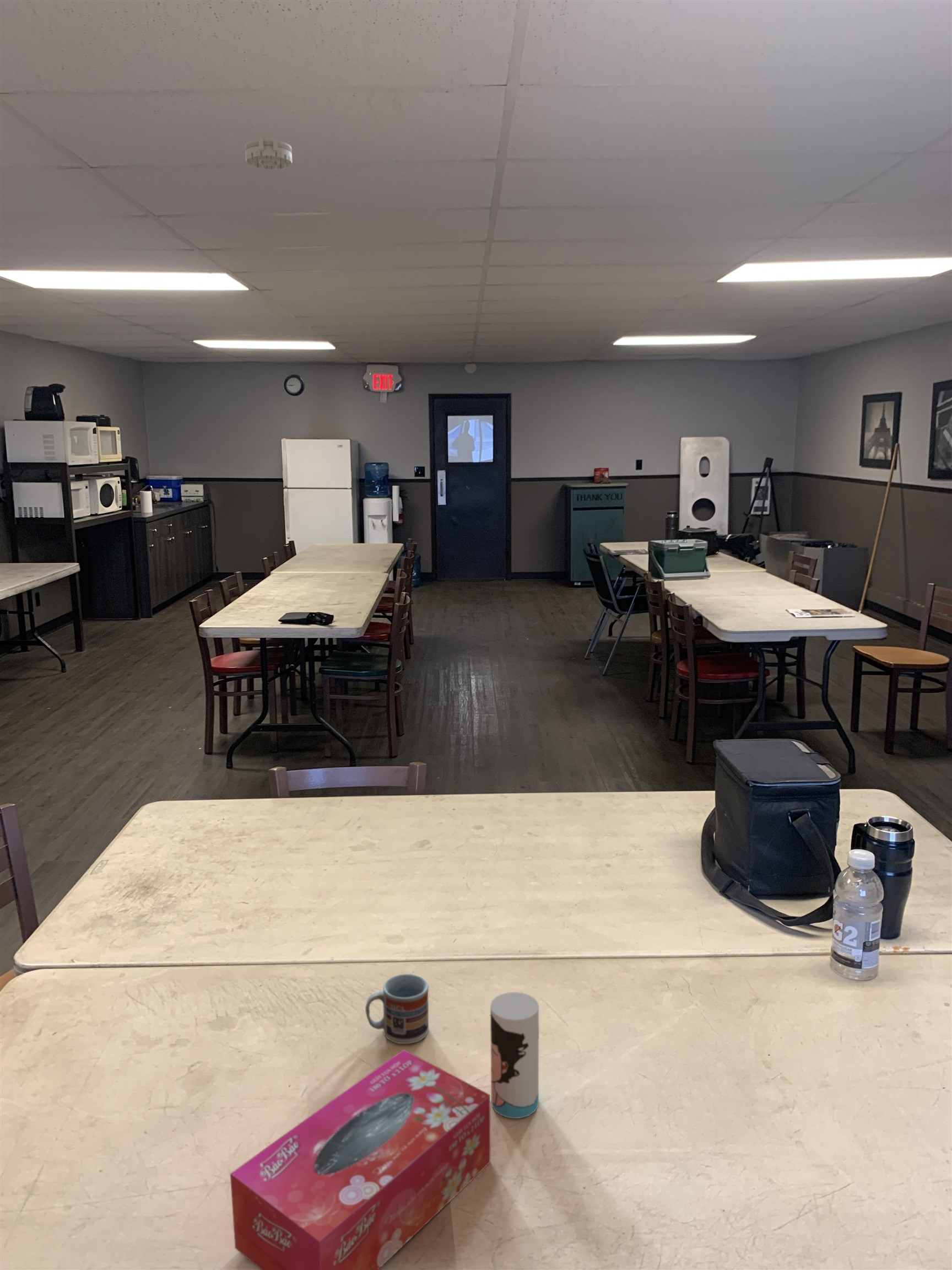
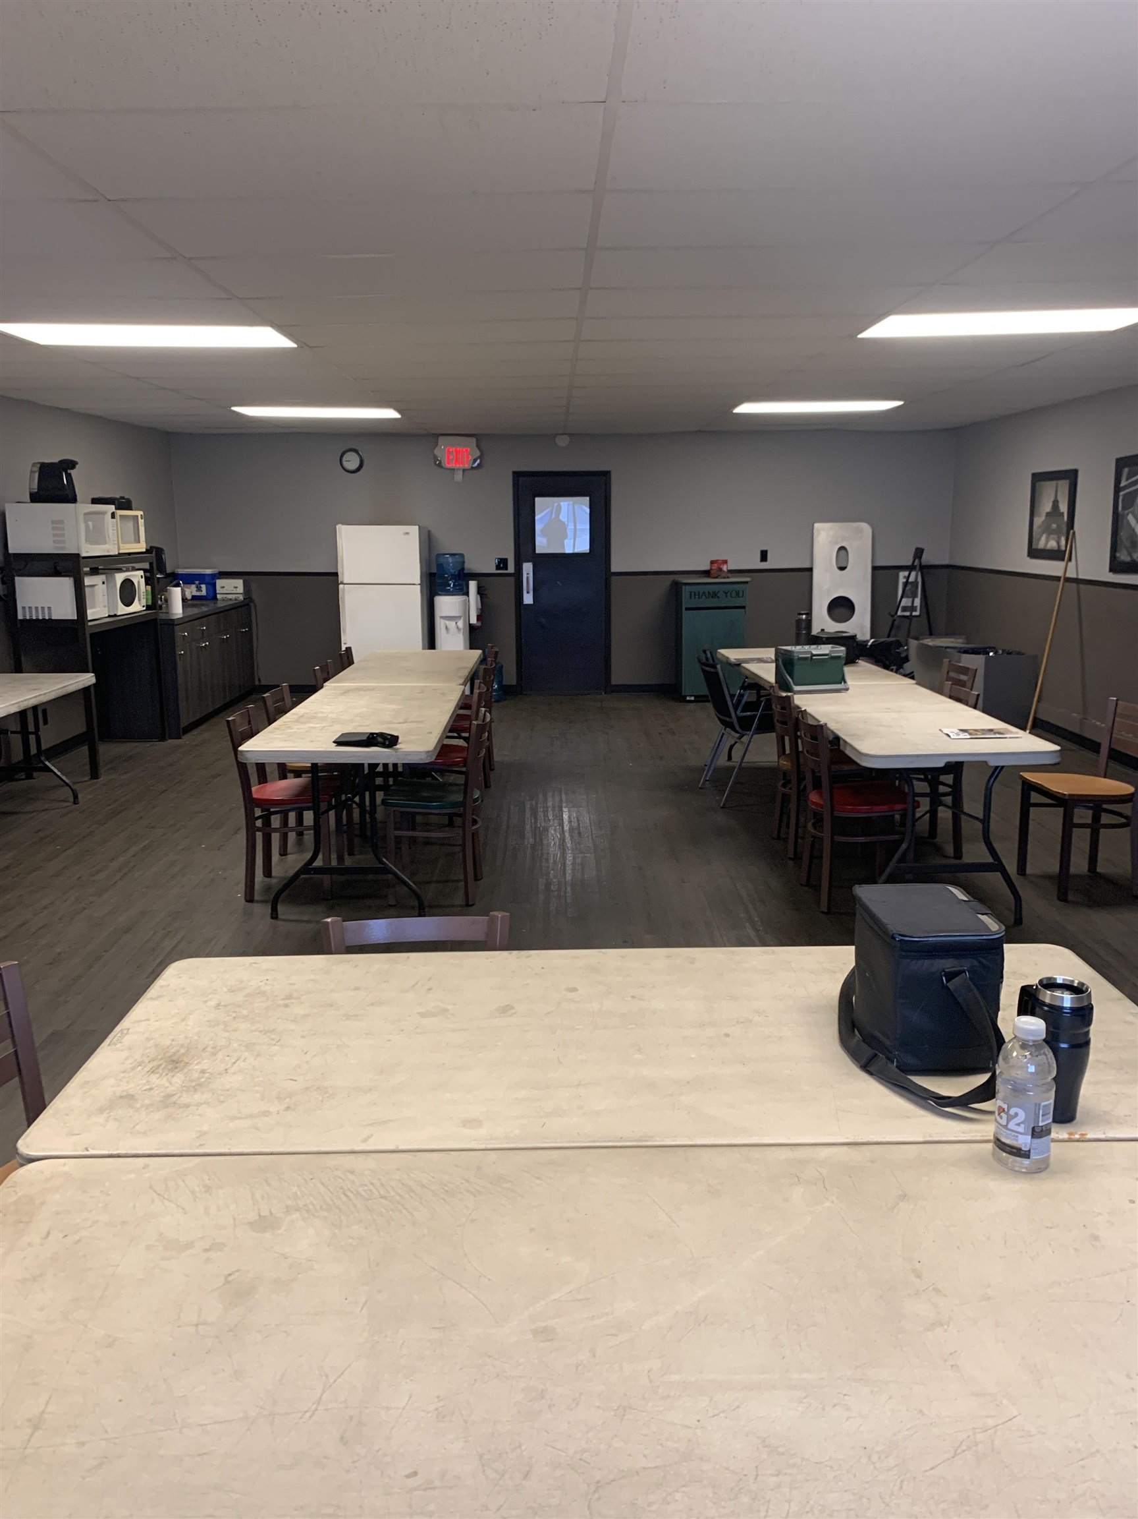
- smoke detector (268, 153)
- tissue box (369, 1167)
- cup (397, 1009)
- cup (515, 1054)
